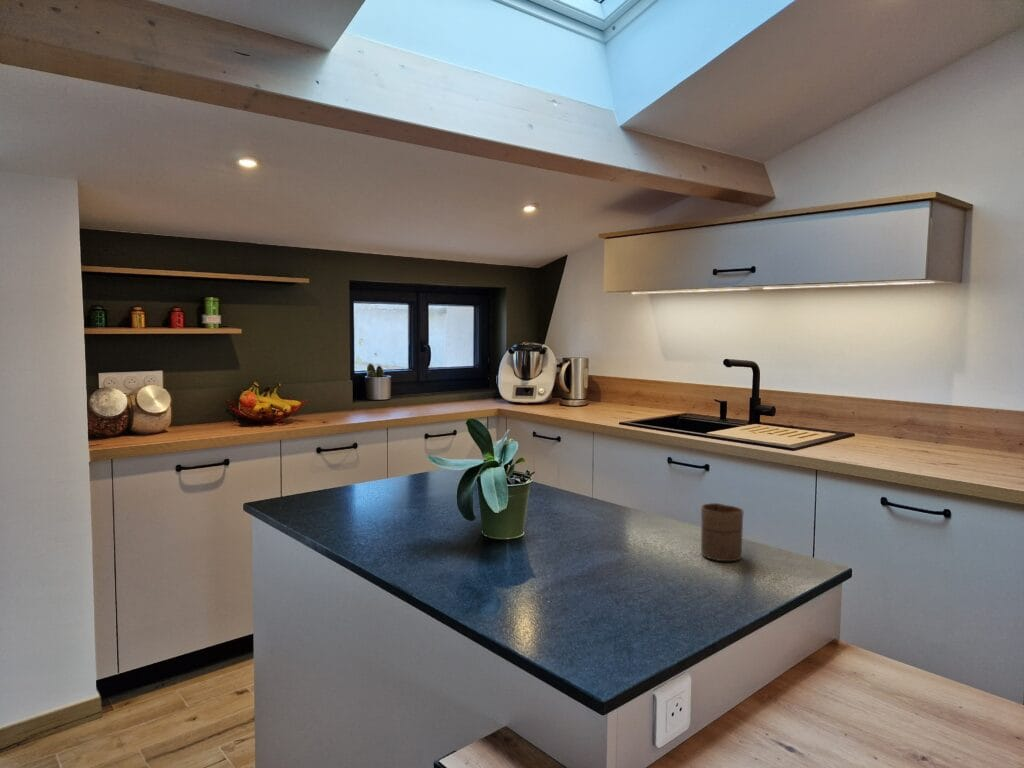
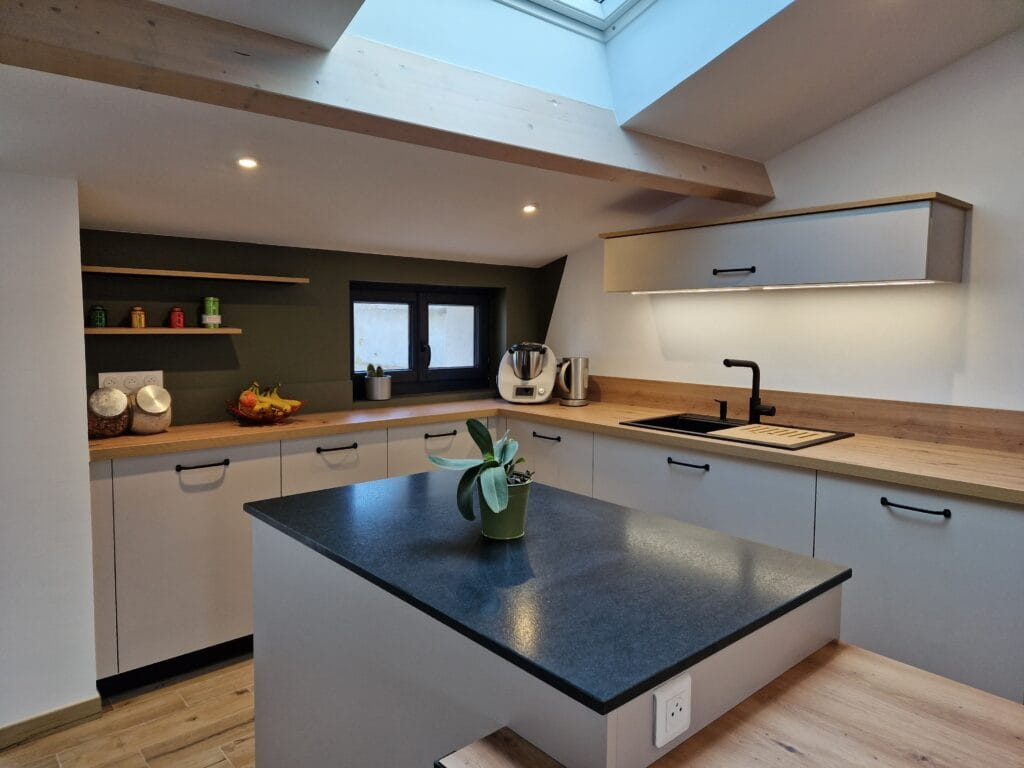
- cup (721, 531)
